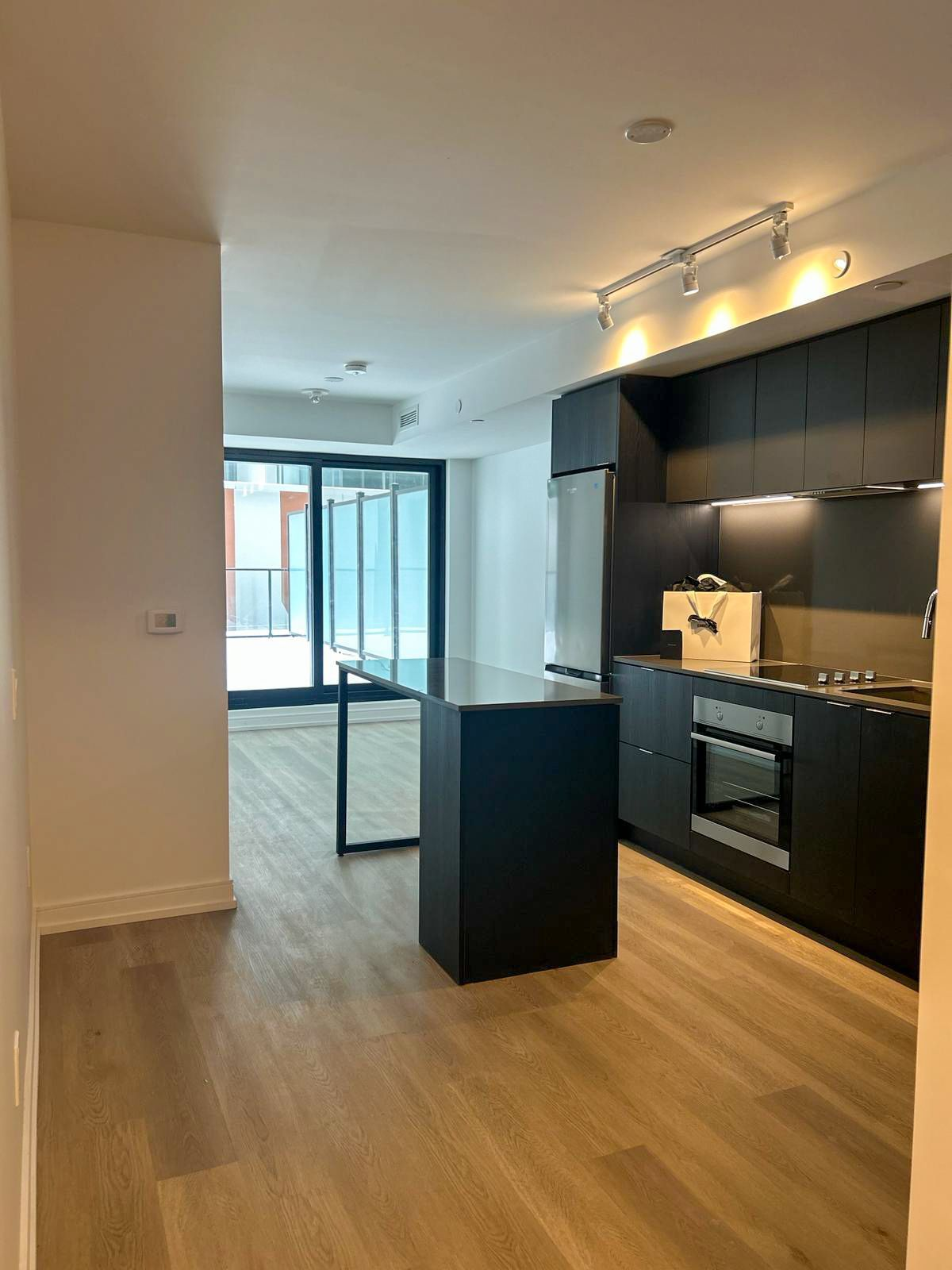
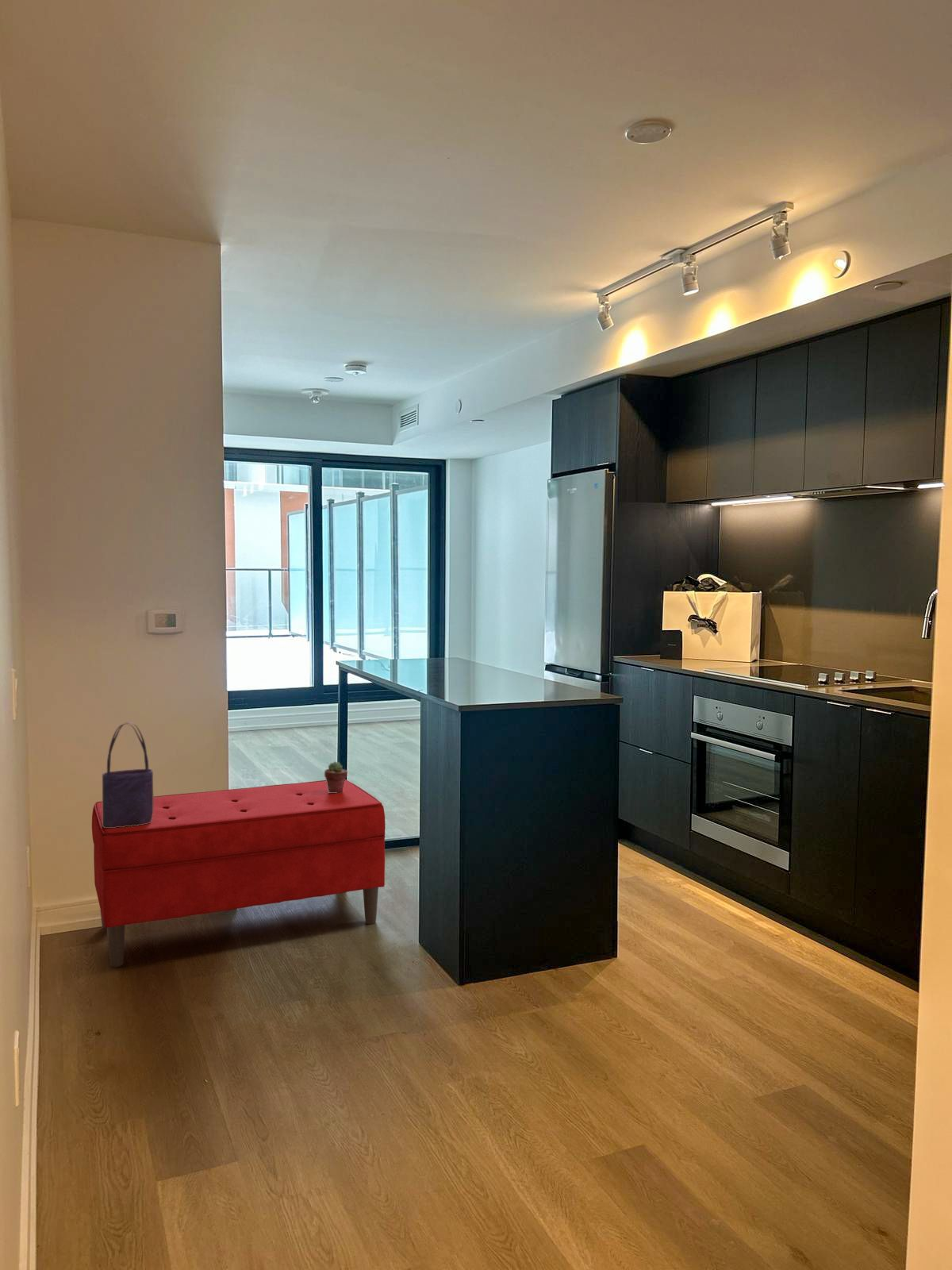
+ bench (240, 864)
+ potted succulent (336, 776)
+ tote bag (127, 773)
